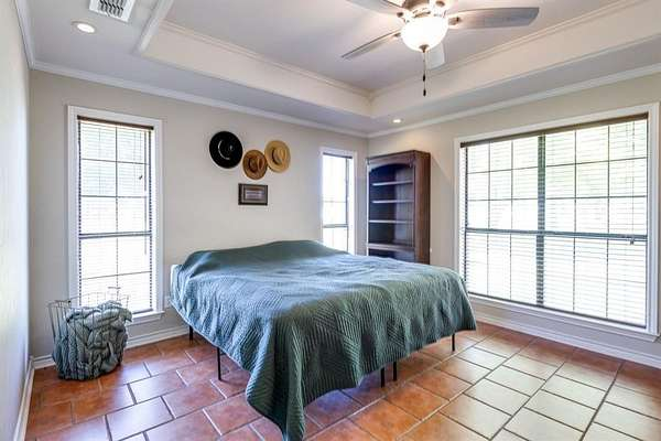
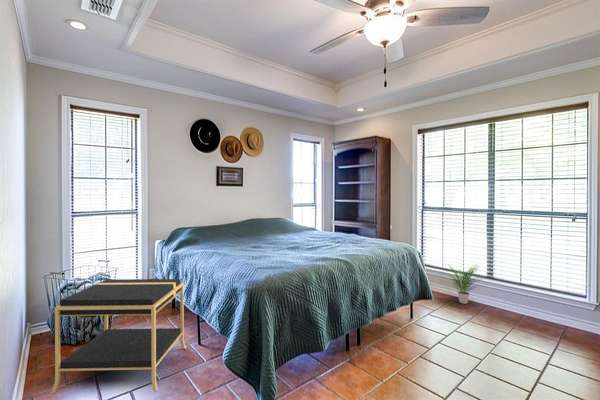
+ nightstand (127, 329)
+ potted plant (463, 283)
